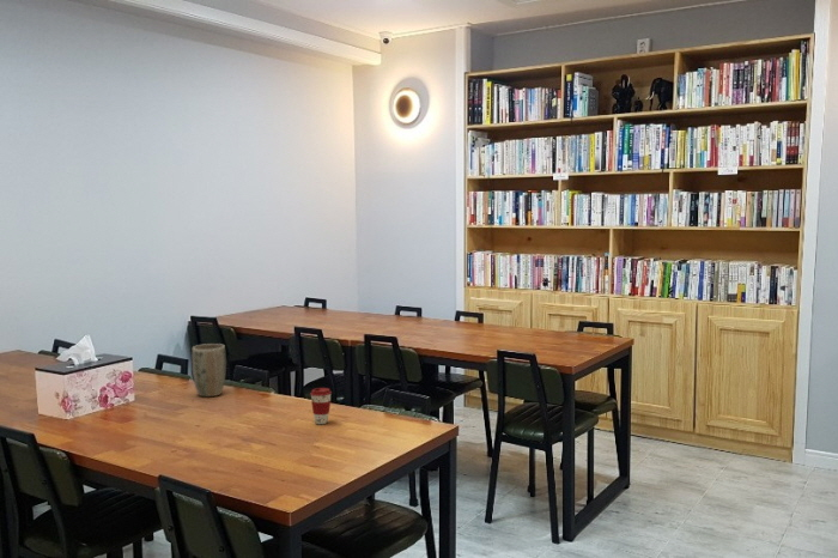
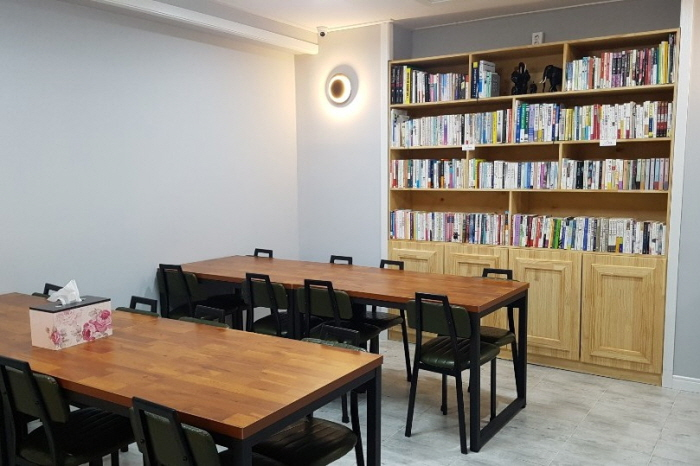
- coffee cup (321, 406)
- plant pot (208, 370)
